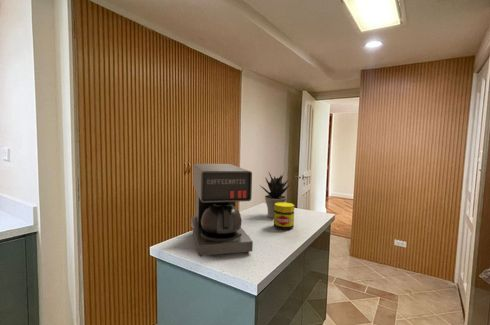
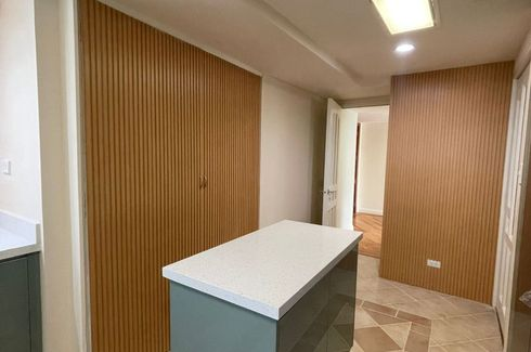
- potted plant (277, 194)
- coffee maker (218, 203)
- jar (283, 215)
